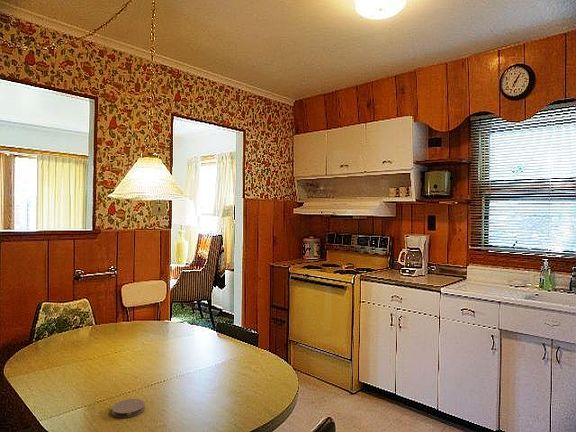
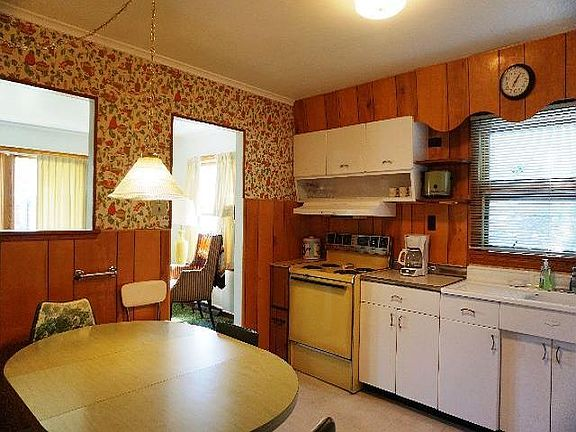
- coaster (128, 407)
